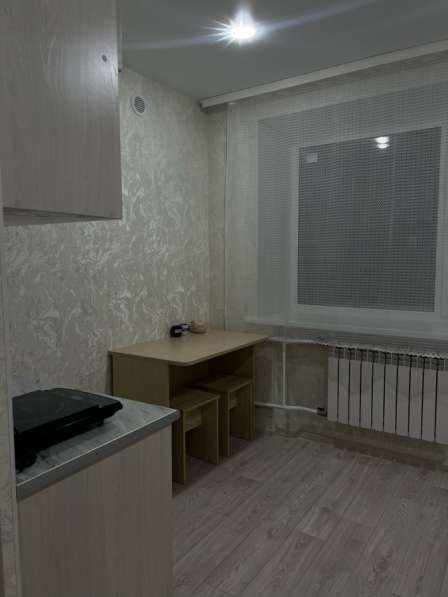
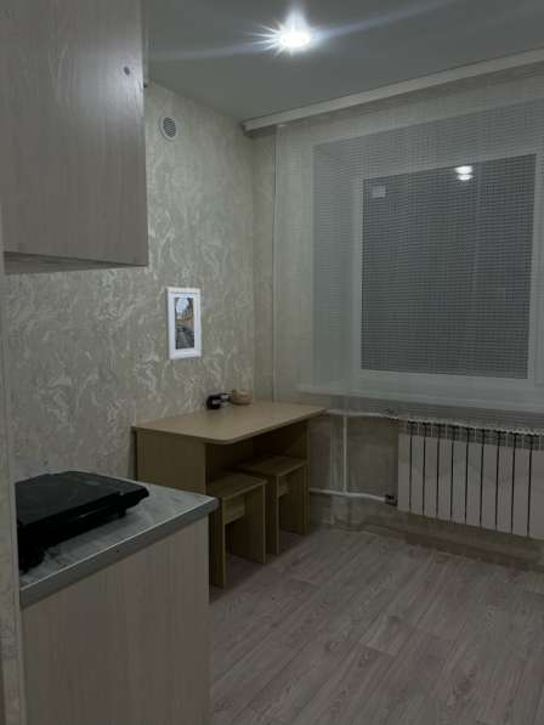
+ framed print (183, 323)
